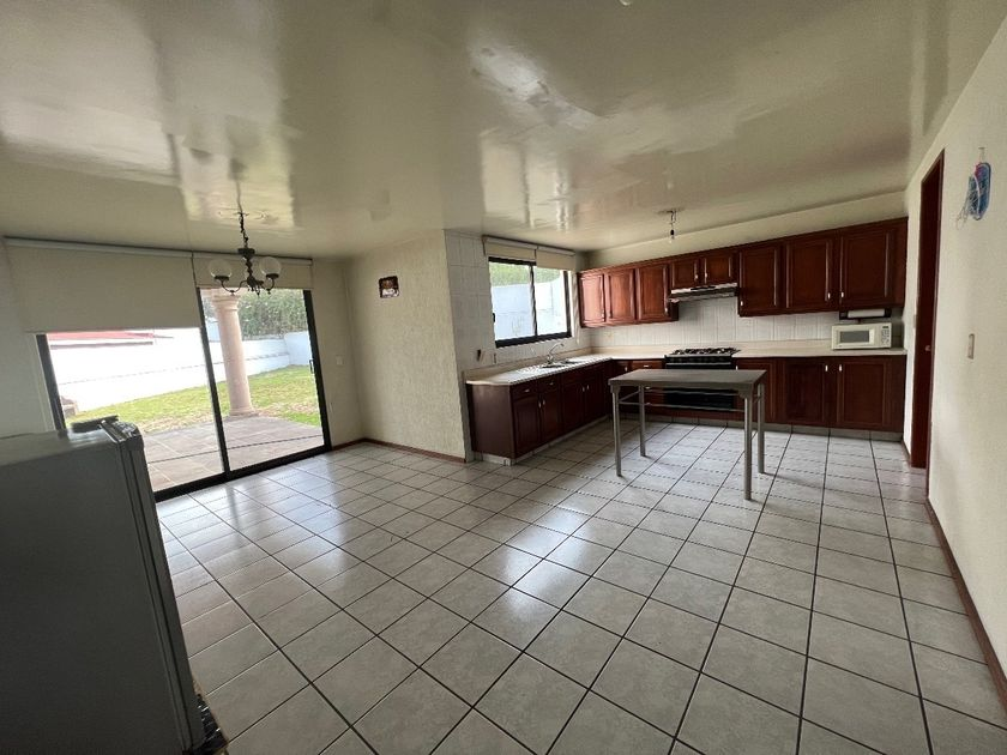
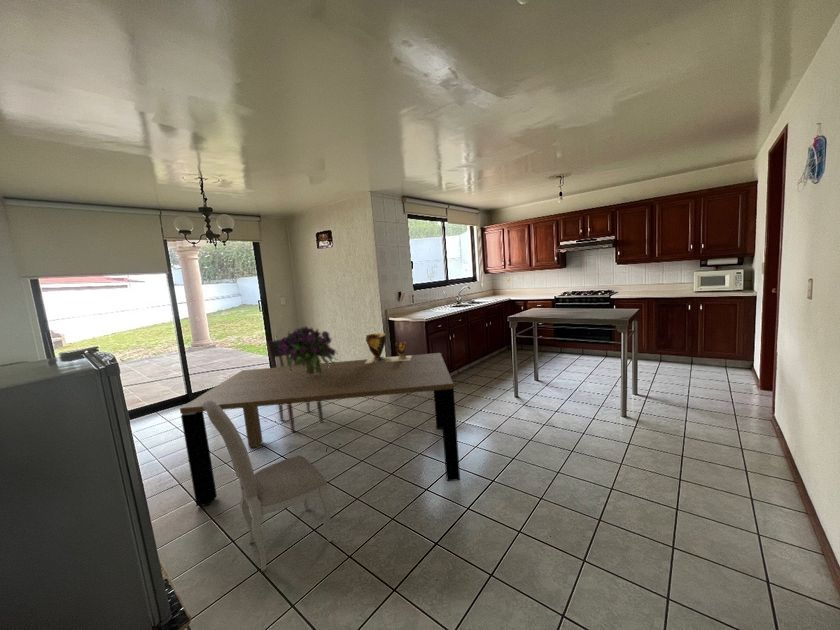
+ dining table (334, 399)
+ bouquet (308, 350)
+ dining chair (296, 365)
+ dining chair (276, 466)
+ clay pot (384, 344)
